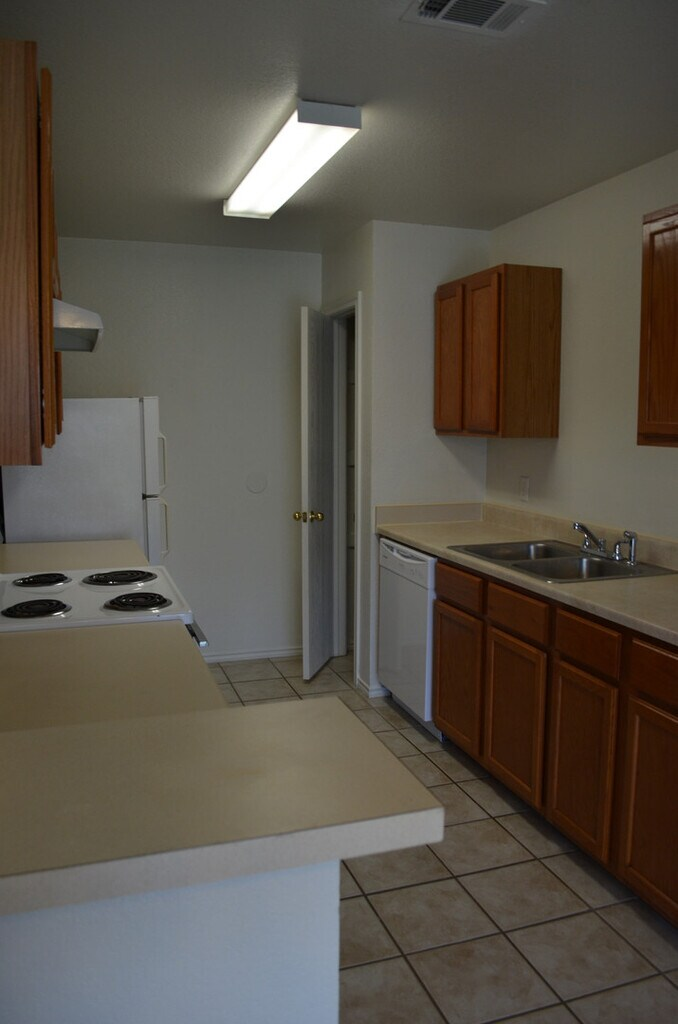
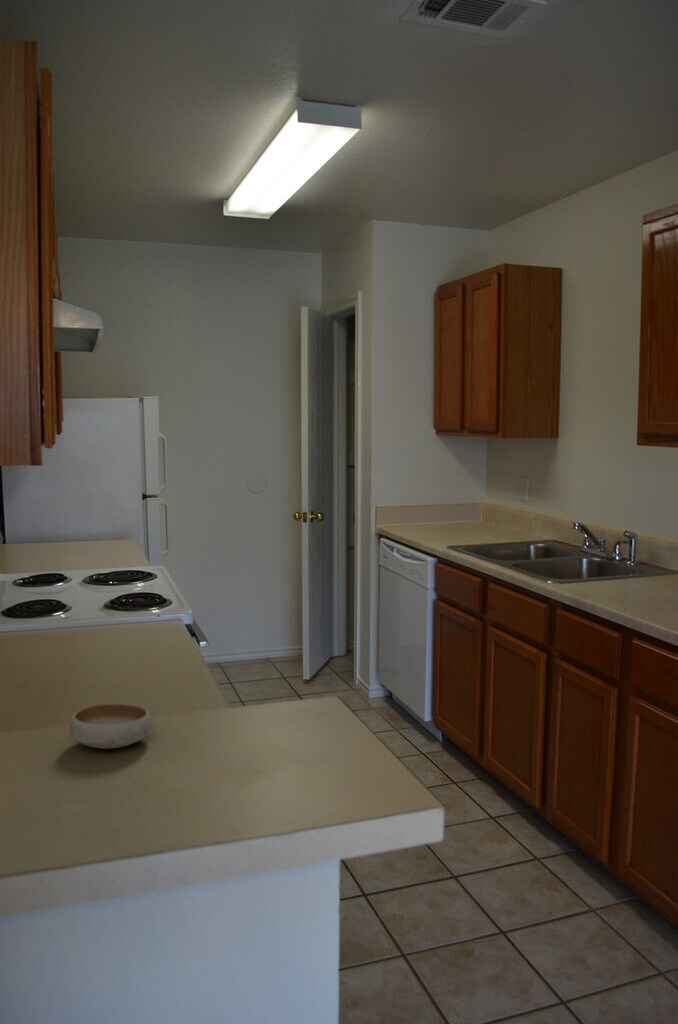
+ bowl (111, 727)
